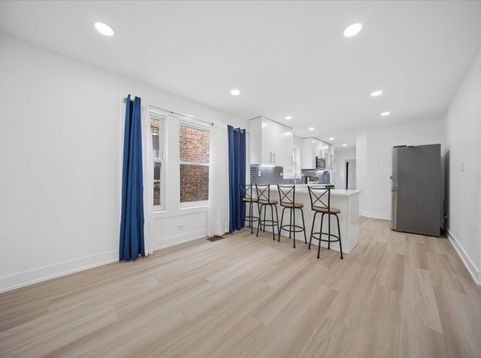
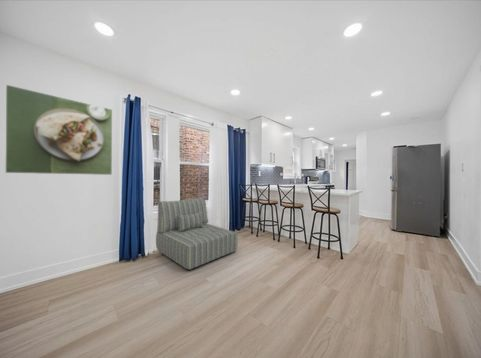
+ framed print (66, 136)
+ sofa (196, 226)
